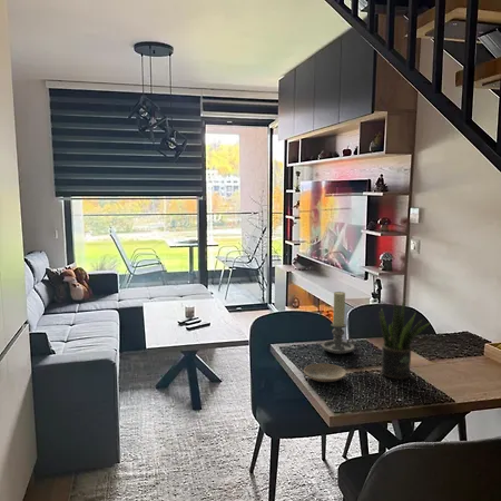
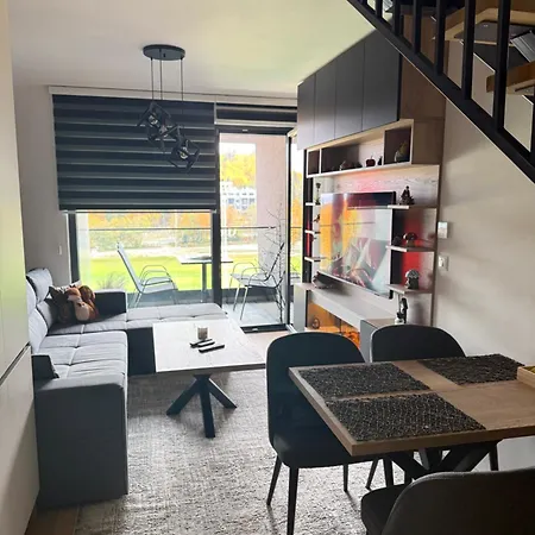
- potted plant (401, 340)
- candle holder (341, 321)
- plate (324, 374)
